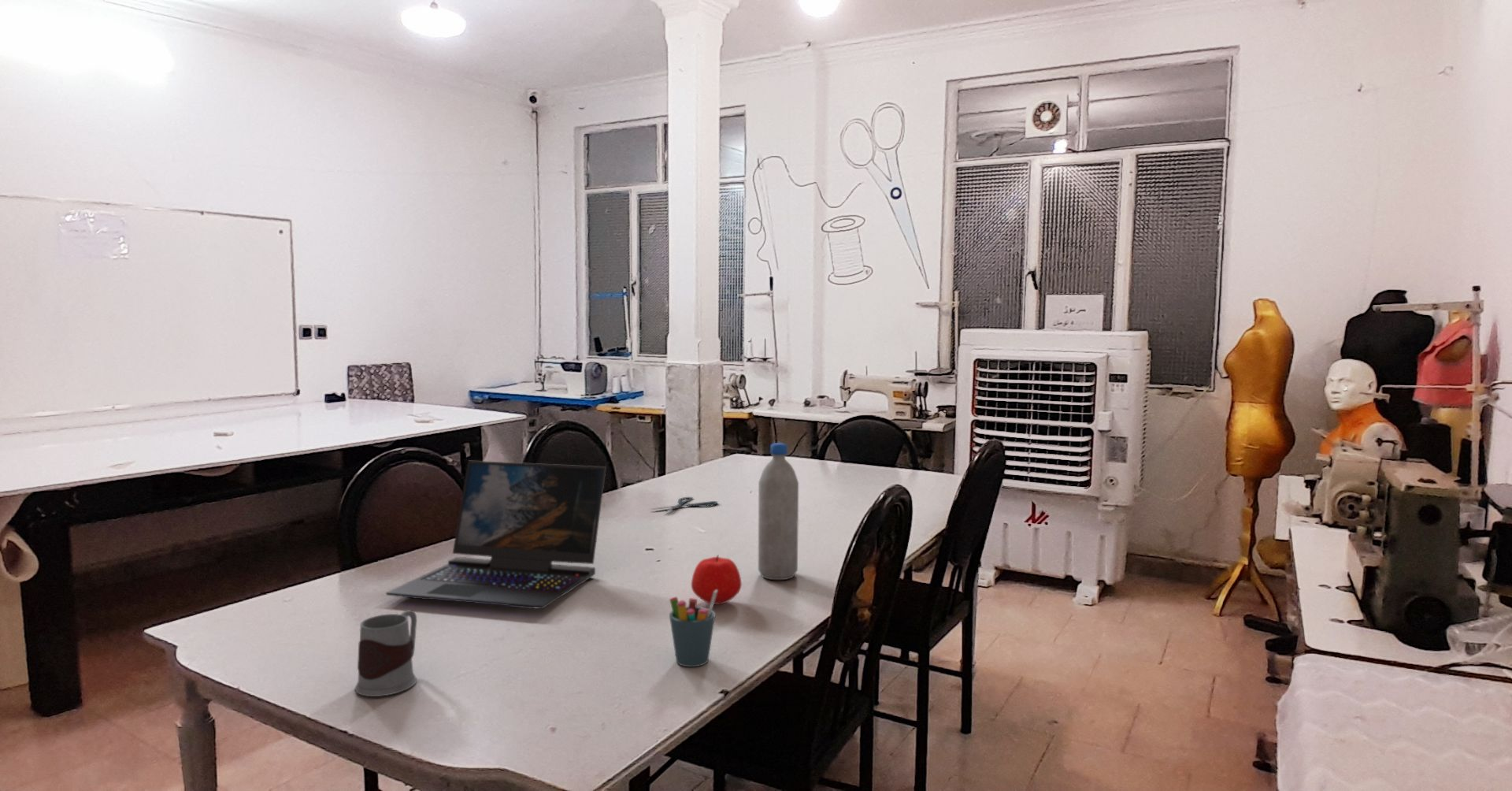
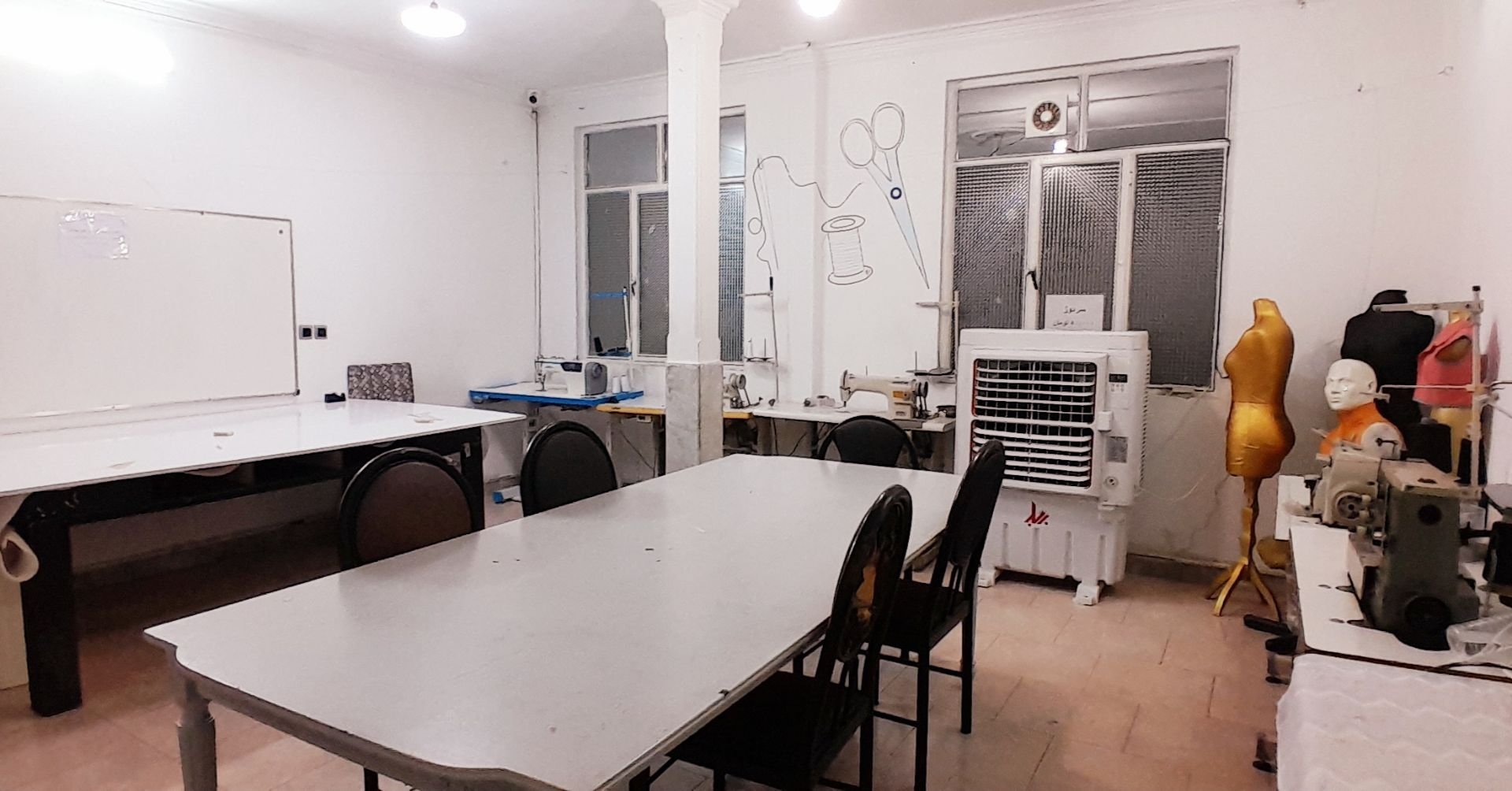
- shears (686, 505)
- mug (391, 649)
- apple (716, 579)
- pen holder (691, 625)
- water bottle (778, 510)
- laptop (502, 529)
